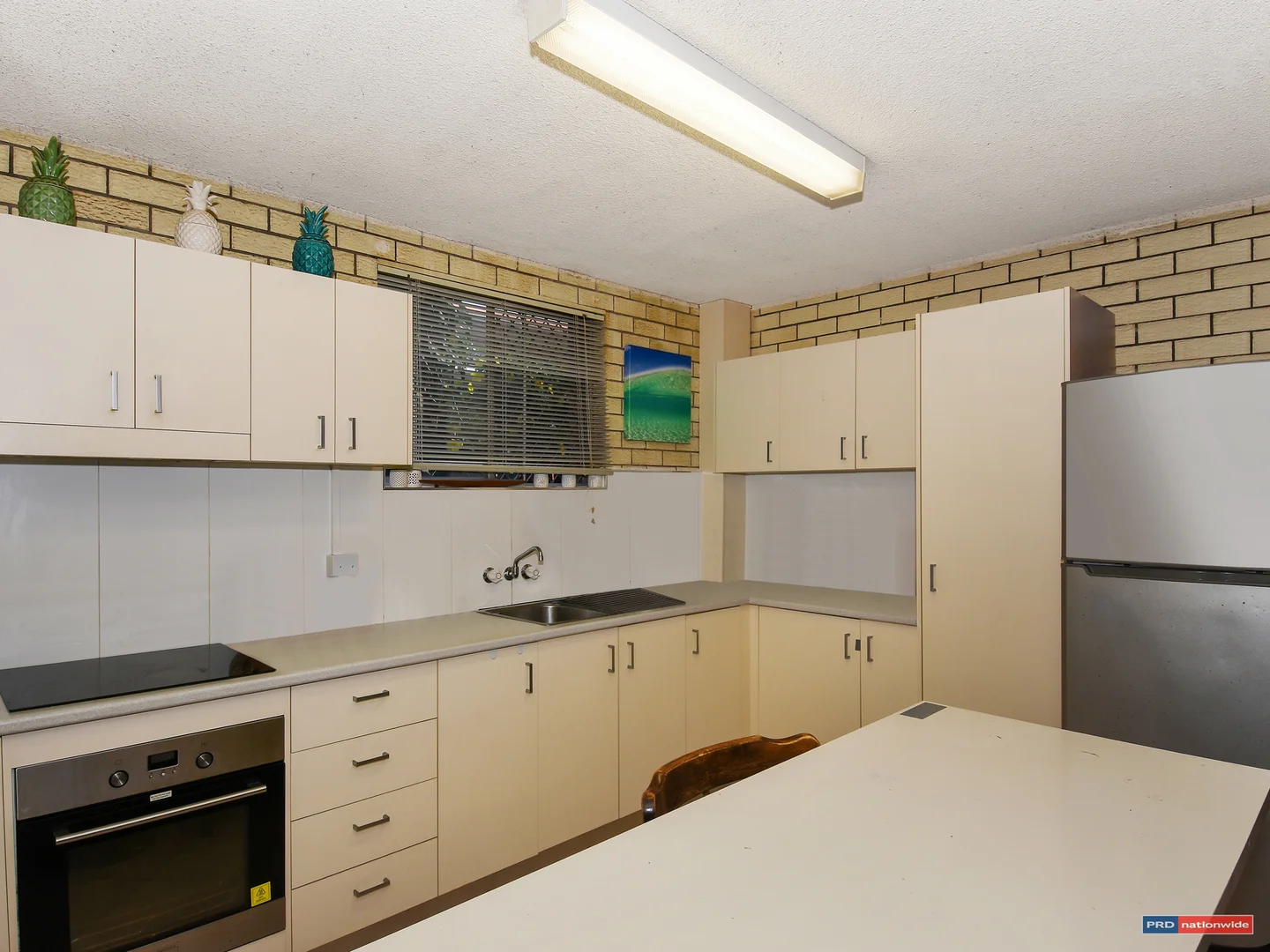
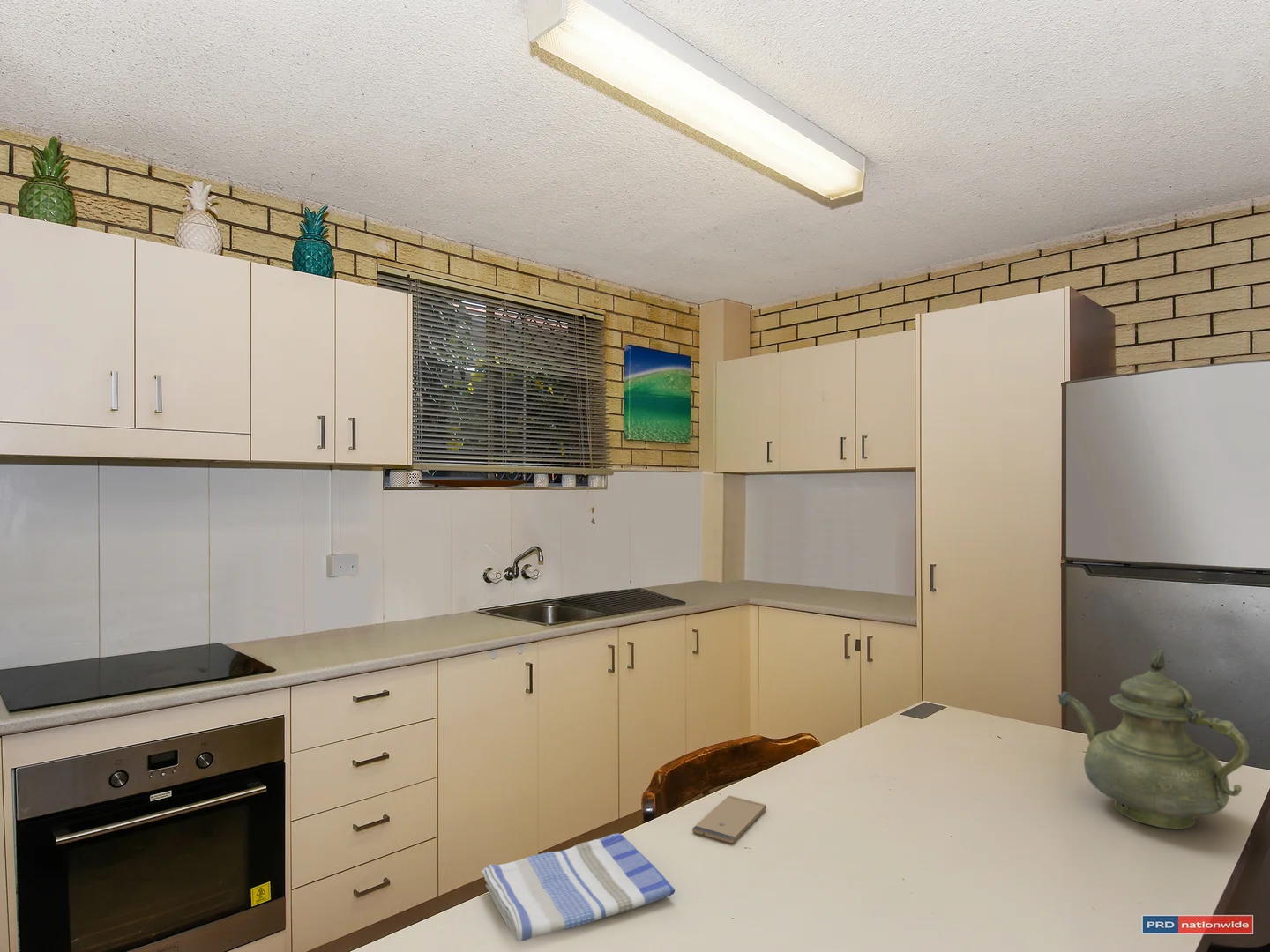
+ teapot (1143, 727)
+ smartphone (730, 818)
+ dish towel (575, 881)
